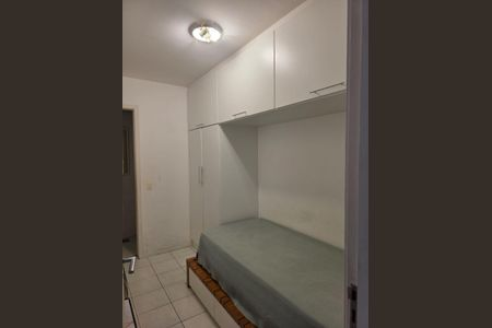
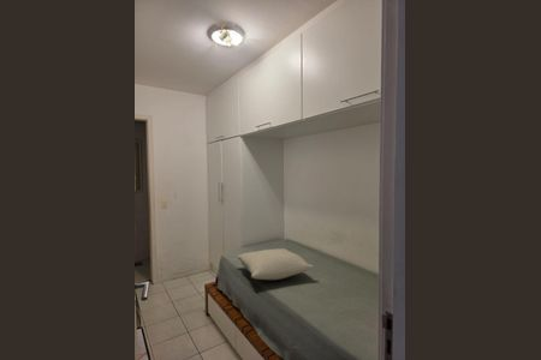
+ pillow (272, 262)
